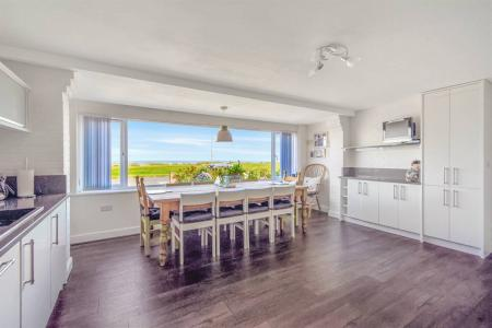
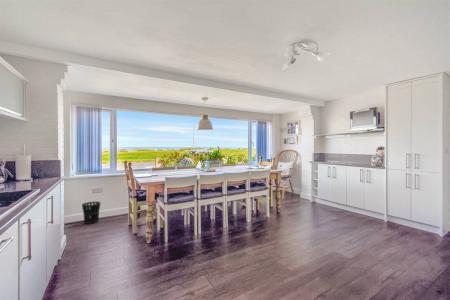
+ wastebasket (91, 212)
